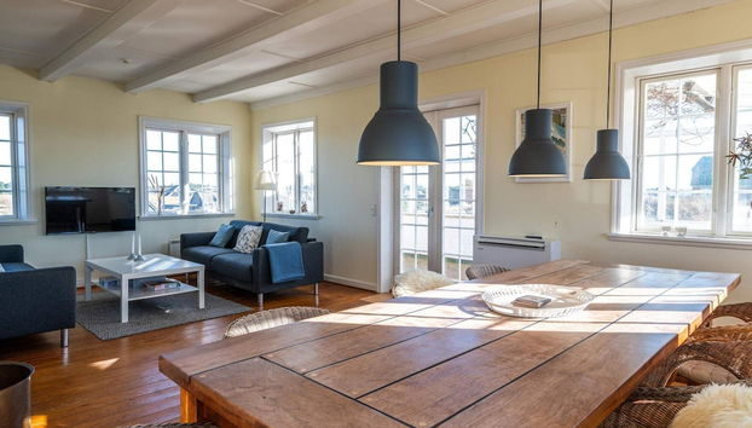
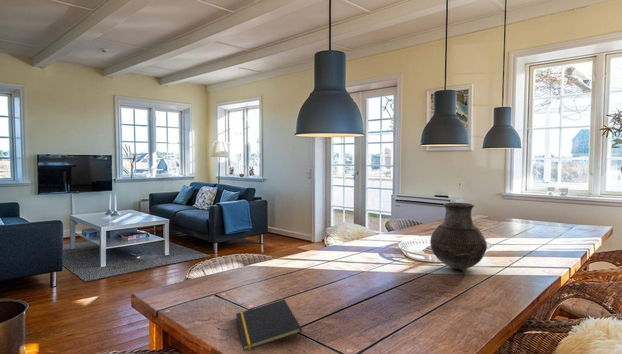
+ vase (458, 236)
+ notepad (266, 322)
